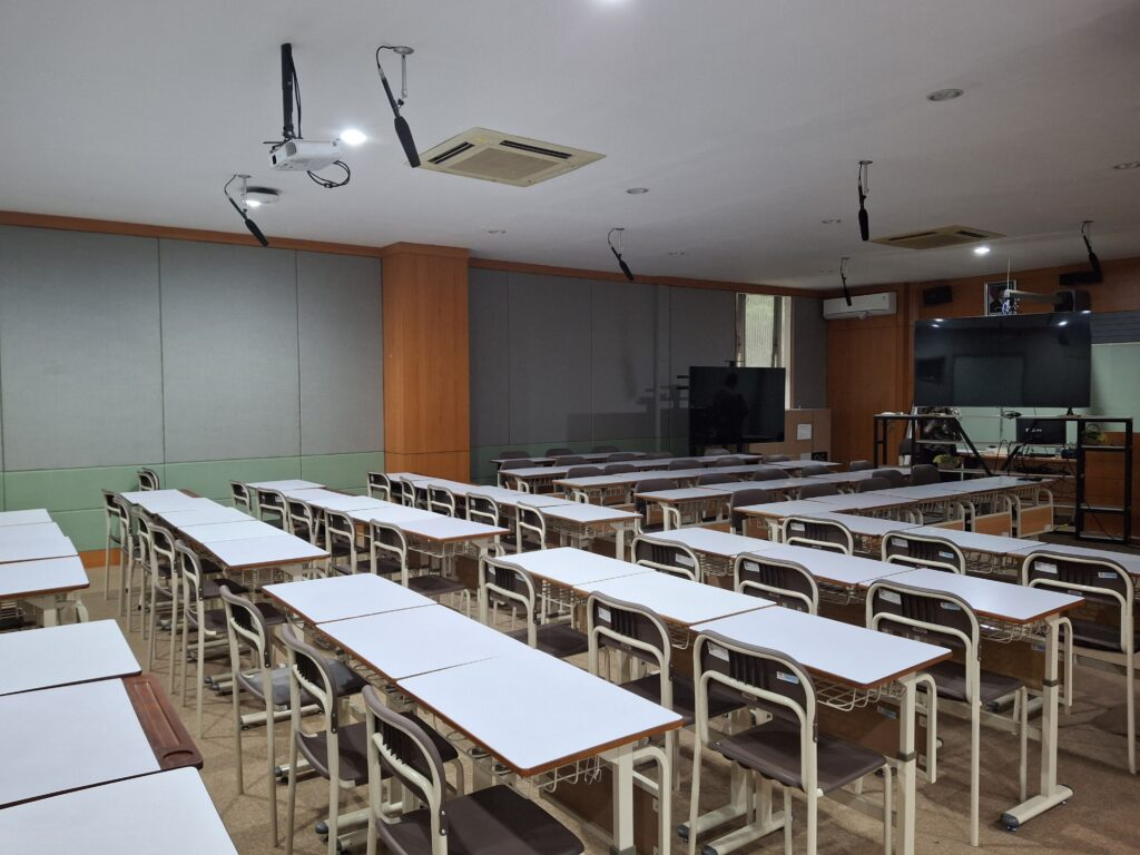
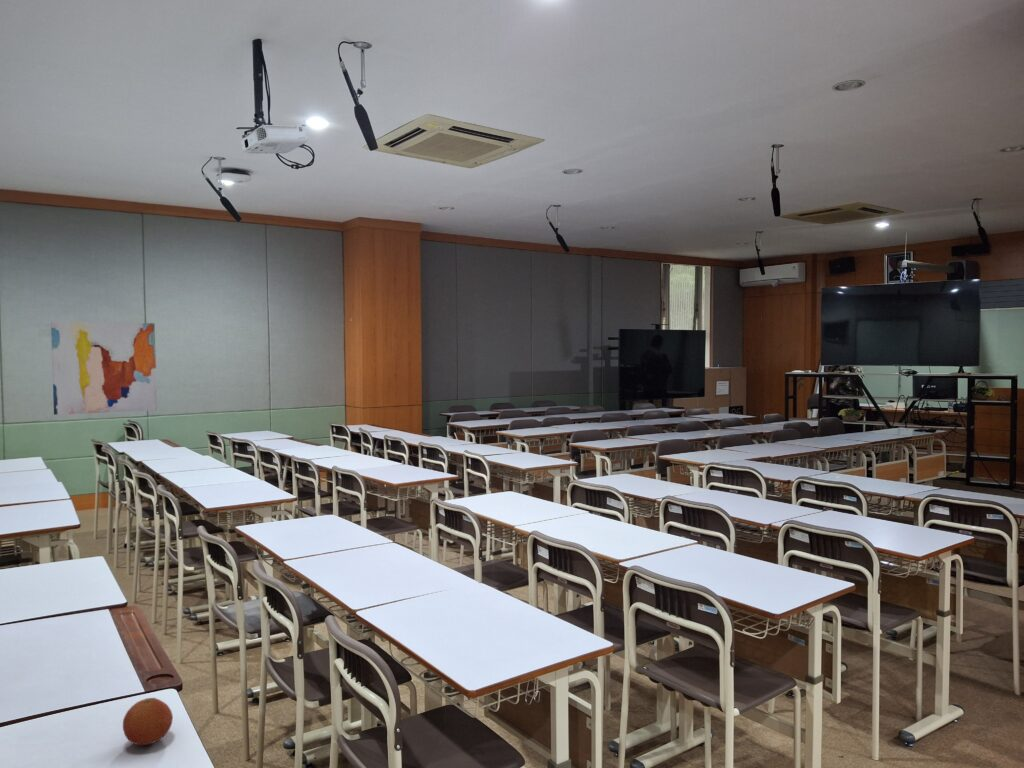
+ fruit (147, 720)
+ wall art (105, 367)
